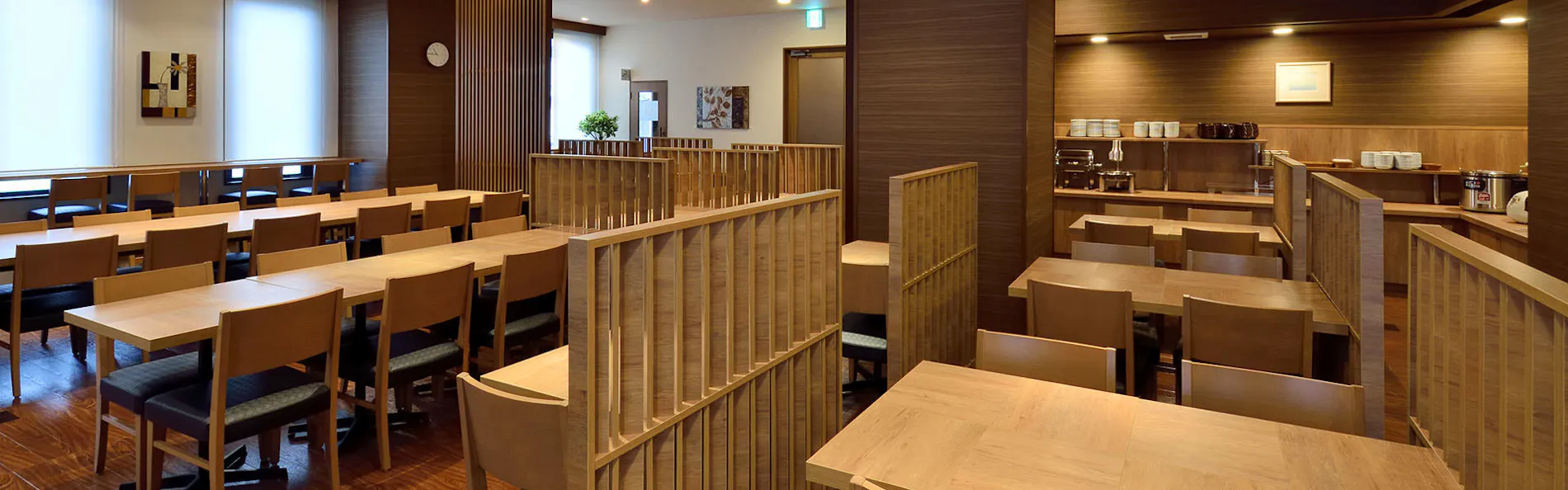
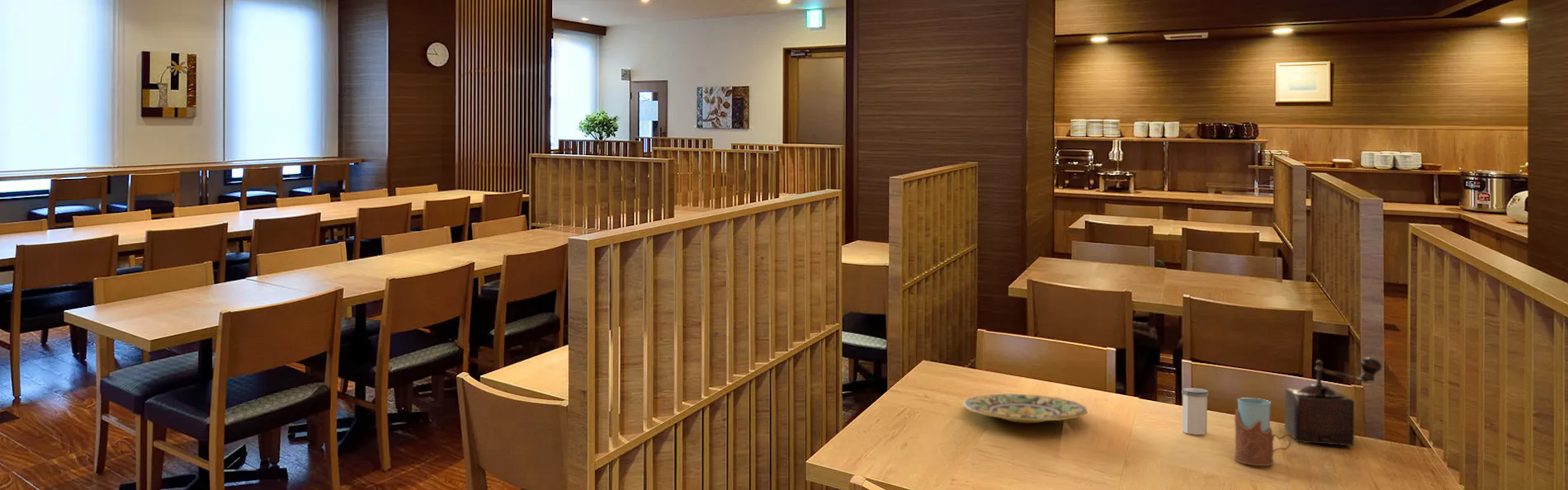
+ plate (1023, 412)
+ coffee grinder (1333, 397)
+ salt shaker (1194, 411)
+ drinking glass (1263, 431)
